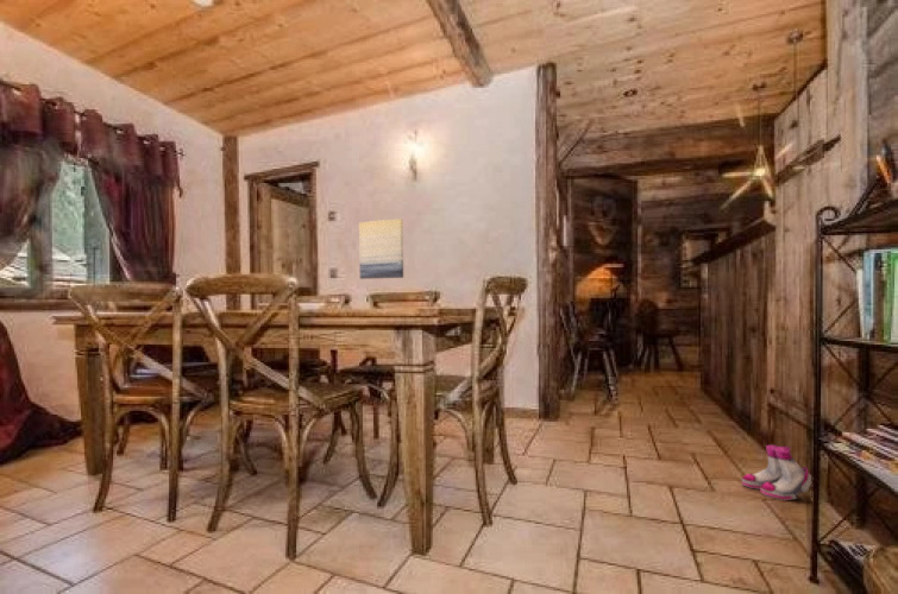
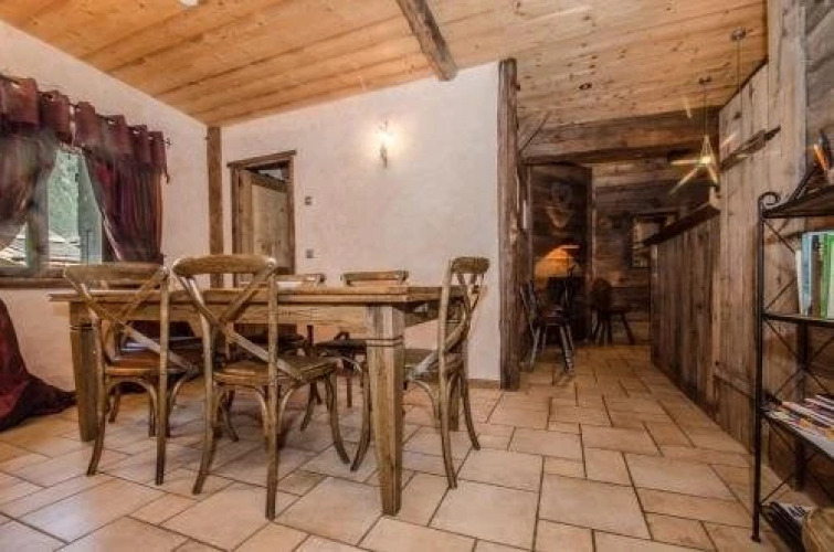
- wall art (381, 249)
- boots (775, 467)
